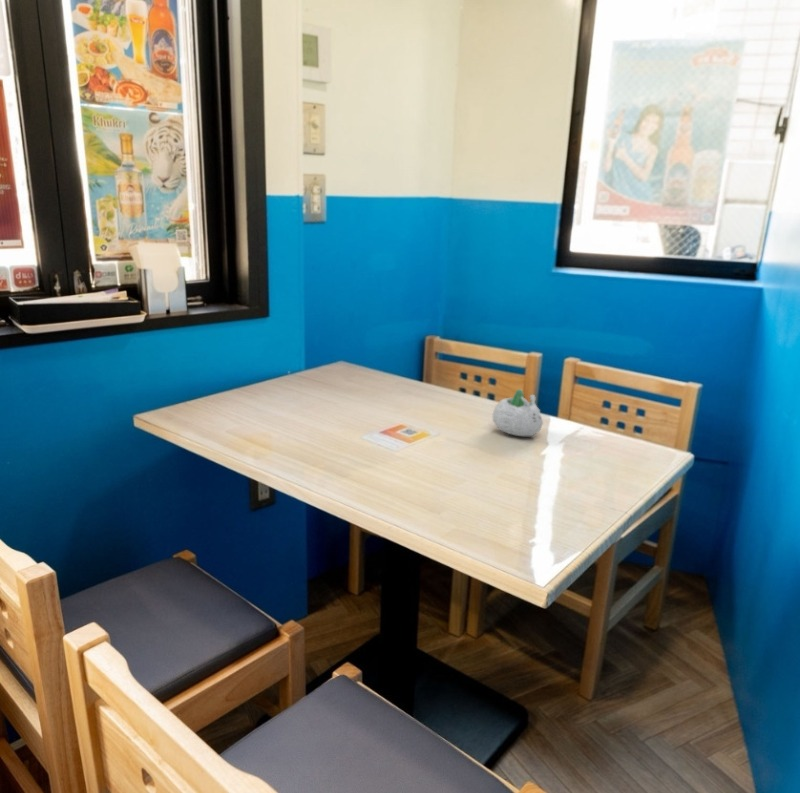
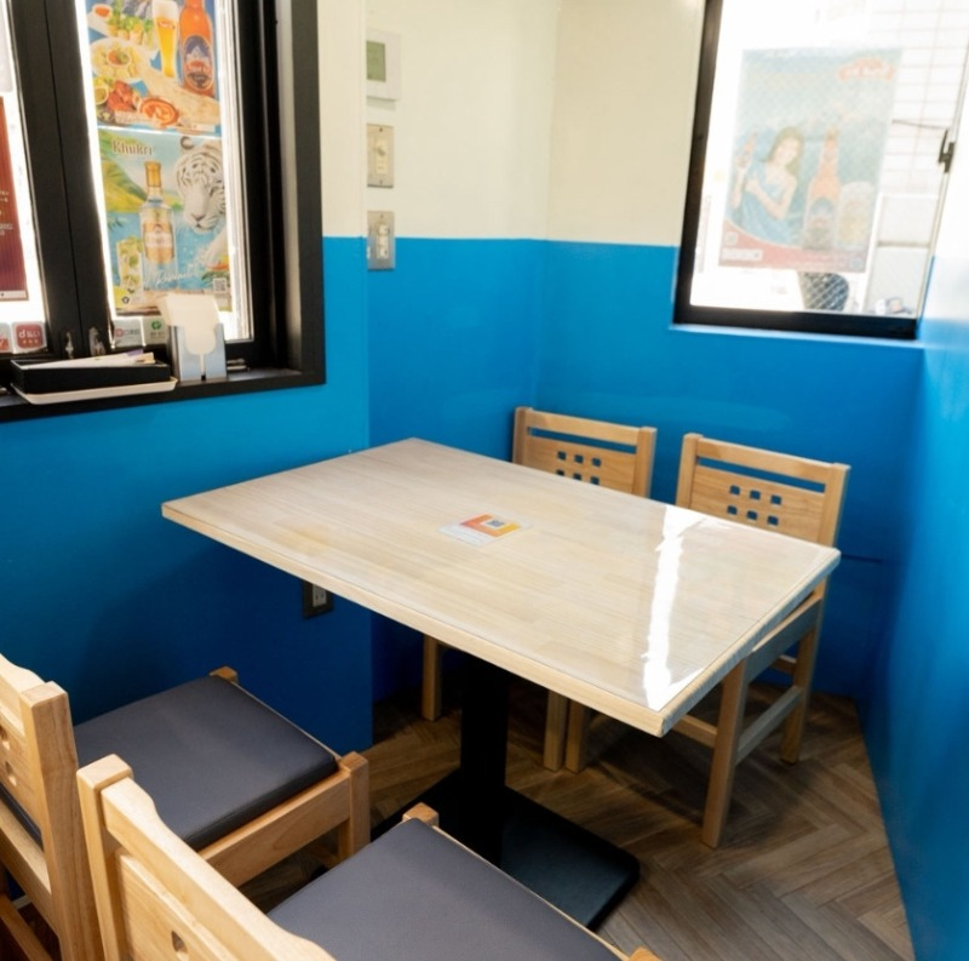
- succulent planter (518, 411)
